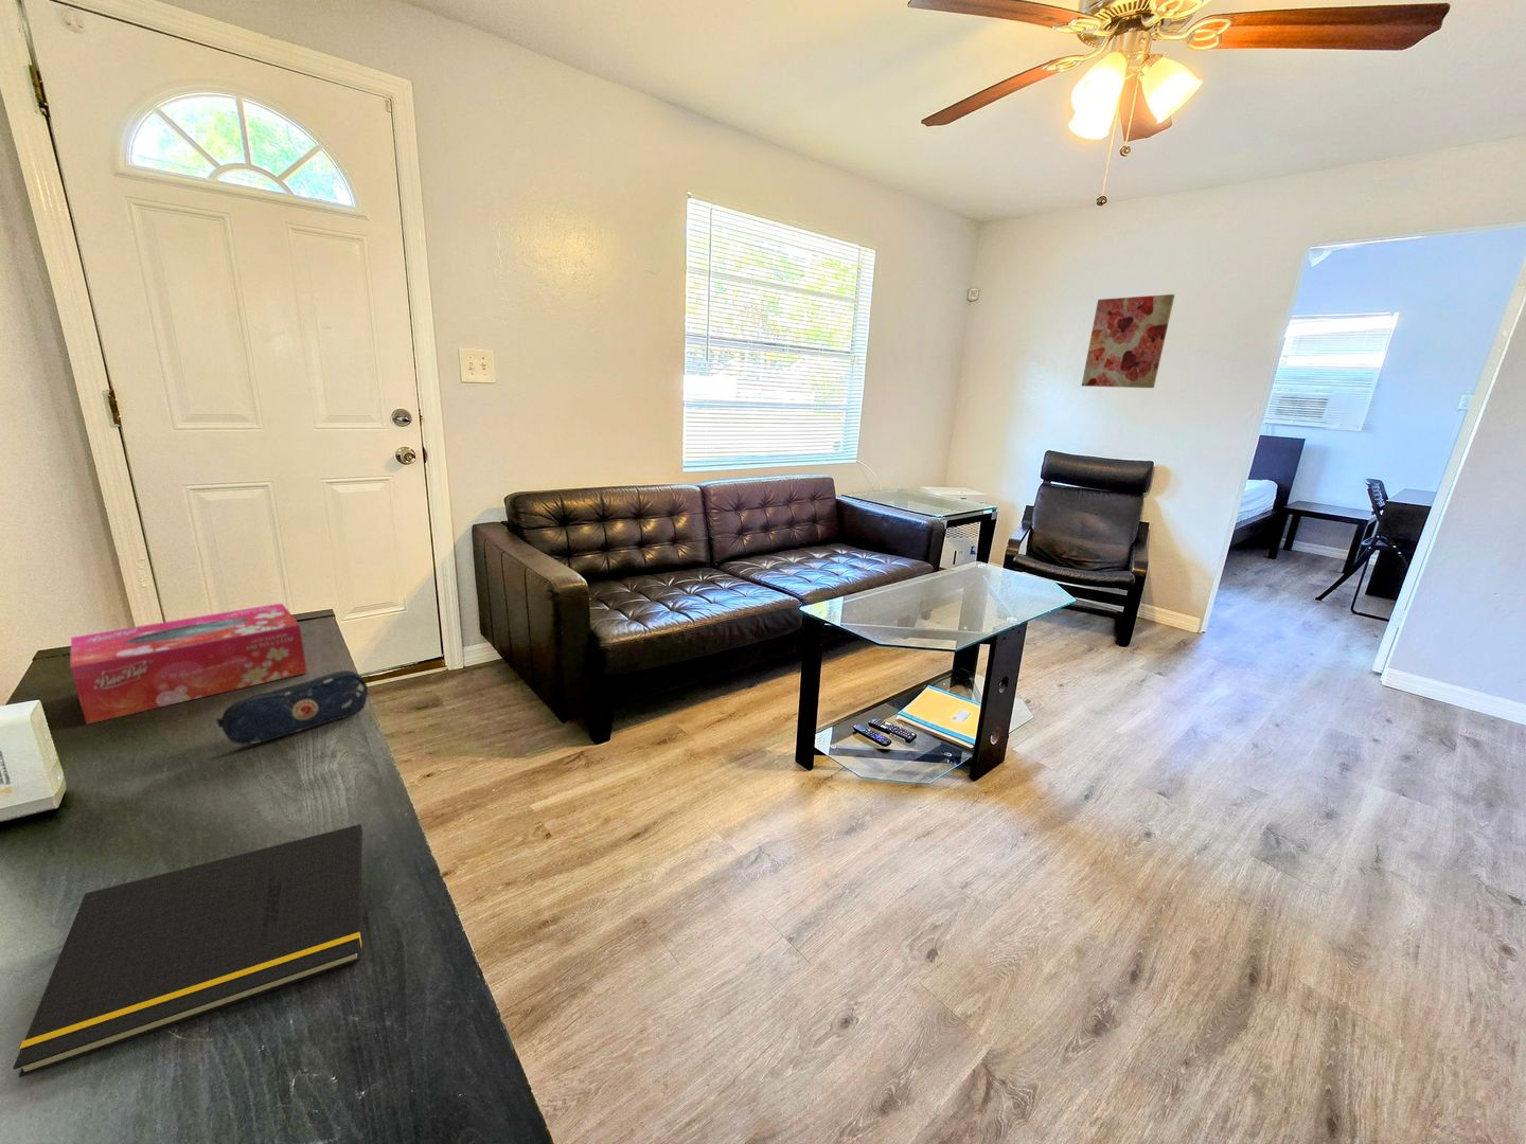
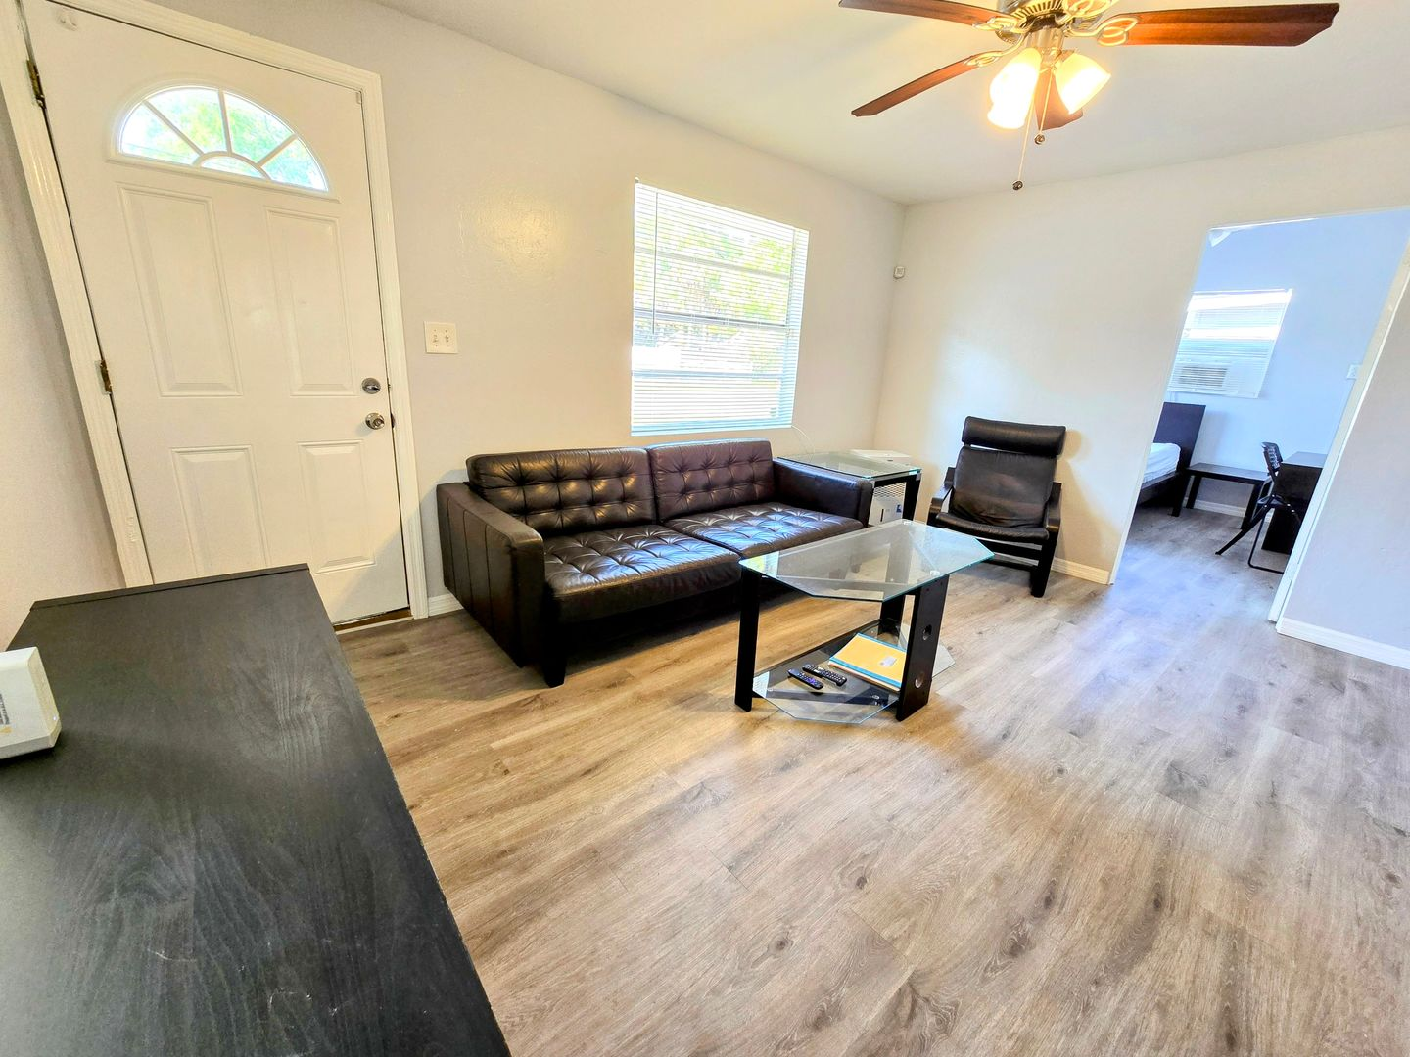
- notepad (222, 925)
- pencil case (300, 707)
- wall art (1126, 342)
- tissue box (196, 656)
